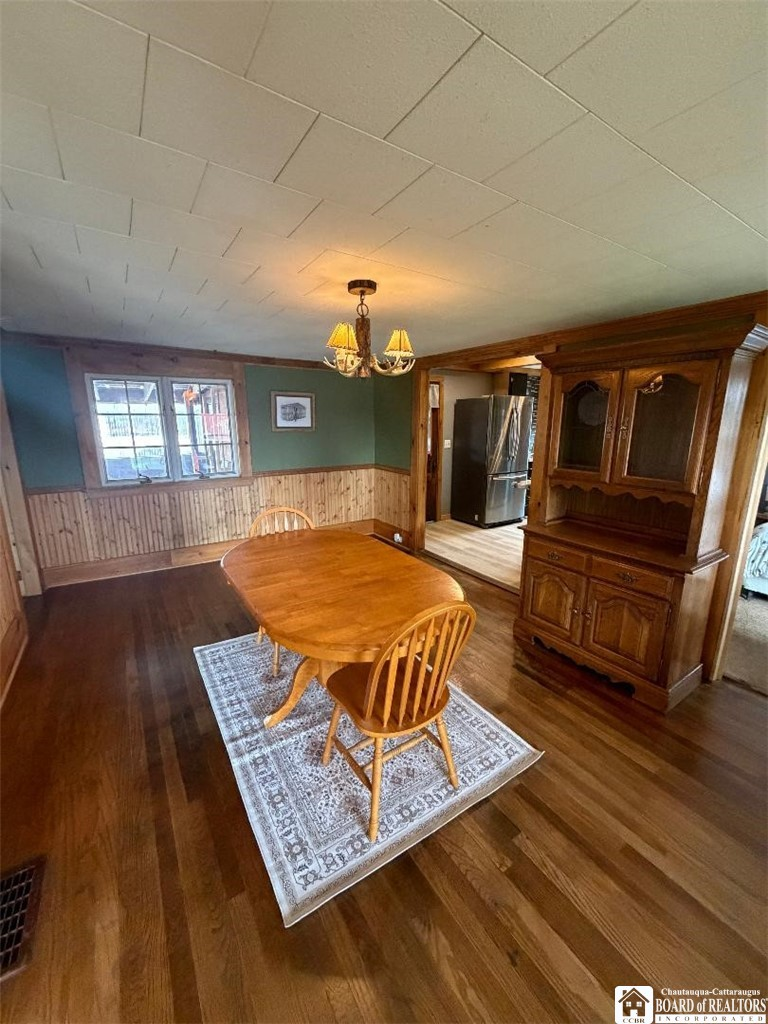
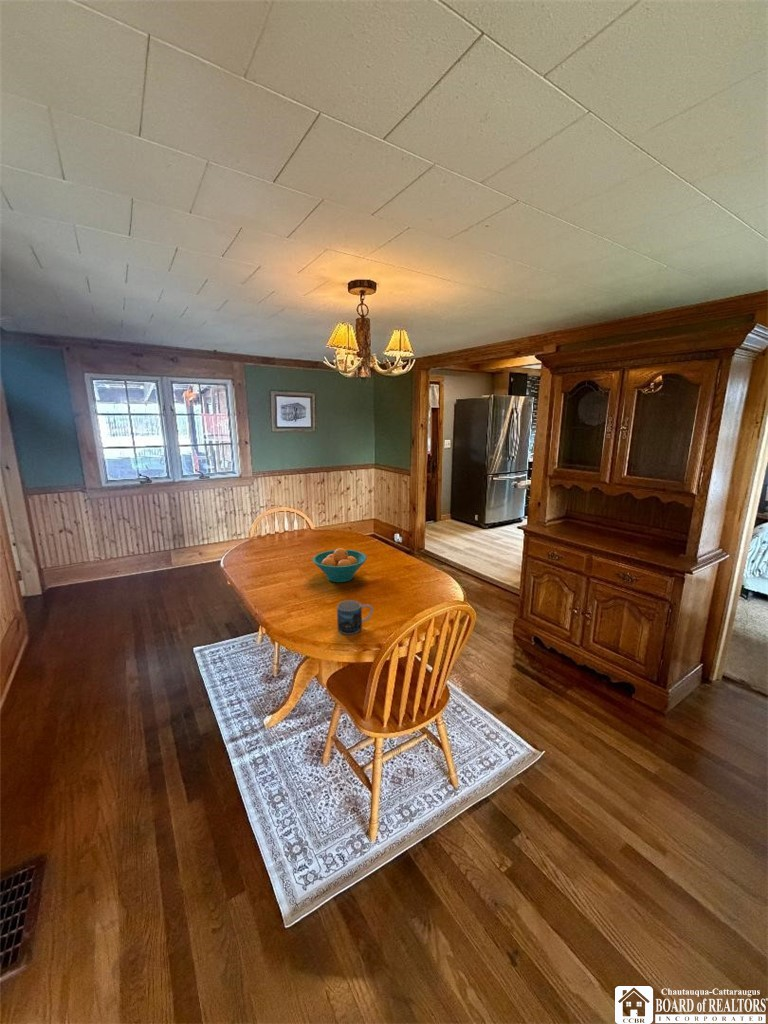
+ fruit bowl (340, 563)
+ mug (355, 616)
